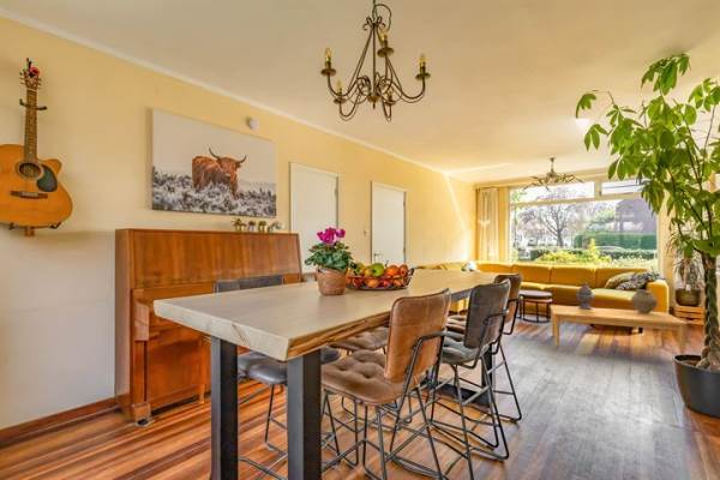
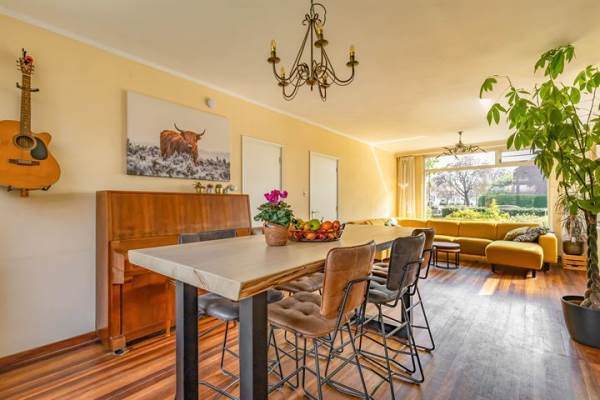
- decorative urn (584, 294)
- coffee table (610, 324)
- ceramic pot (643, 301)
